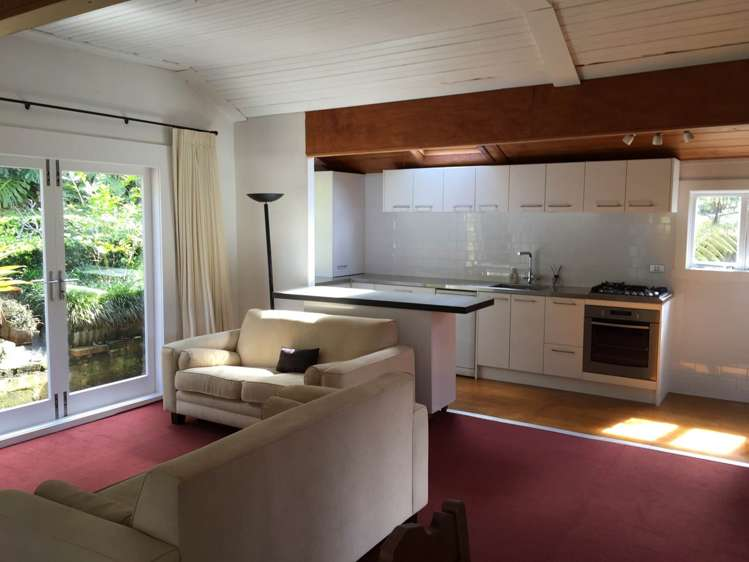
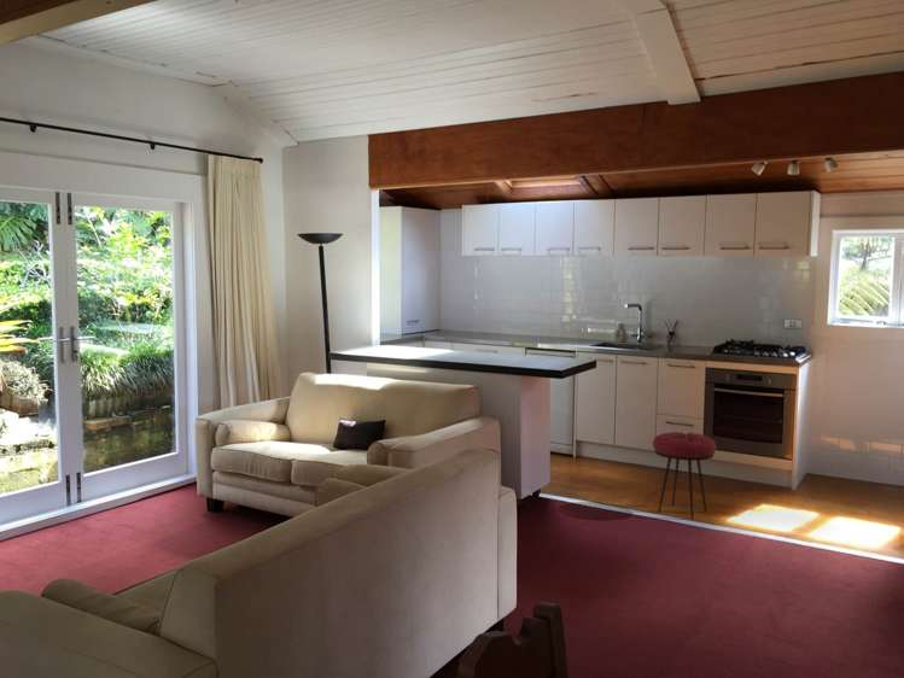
+ stool (677, 472)
